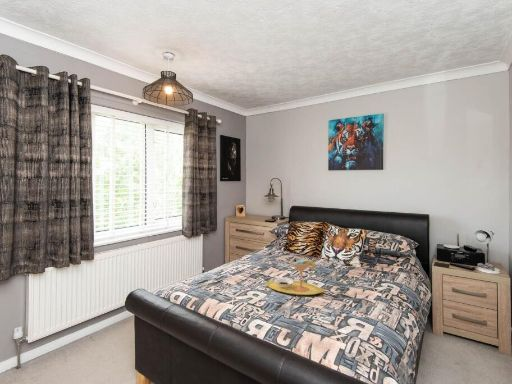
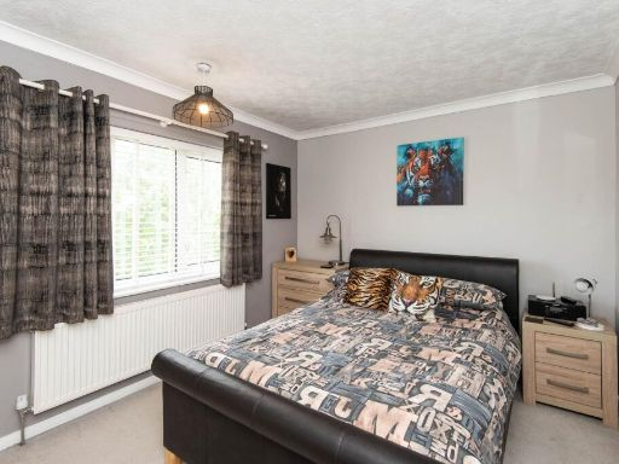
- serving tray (297, 269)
